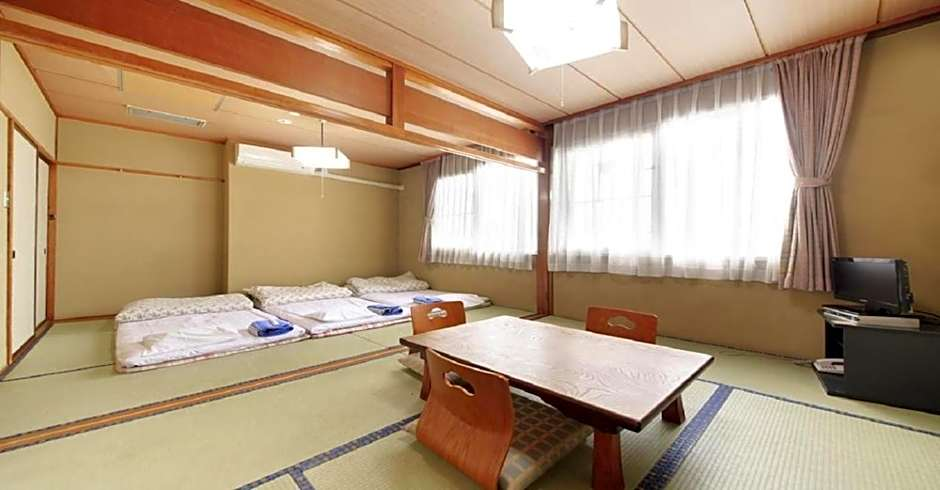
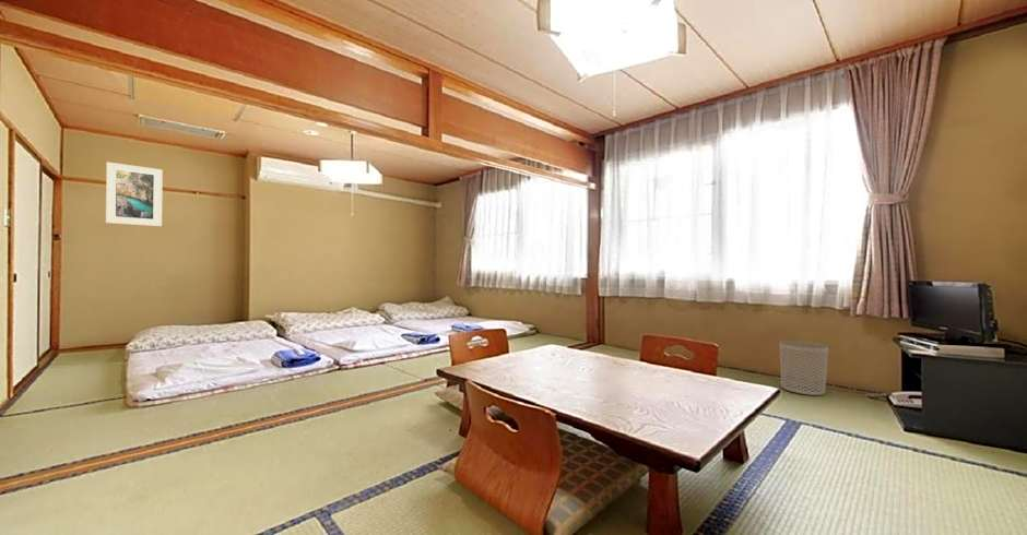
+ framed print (134, 194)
+ waste bin (802, 367)
